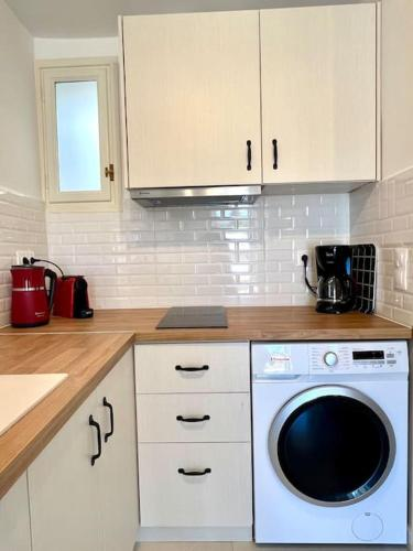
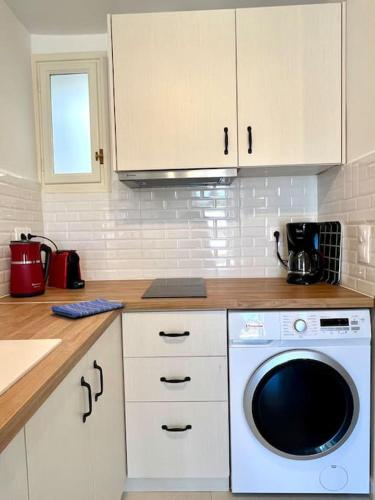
+ dish towel (88, 306)
